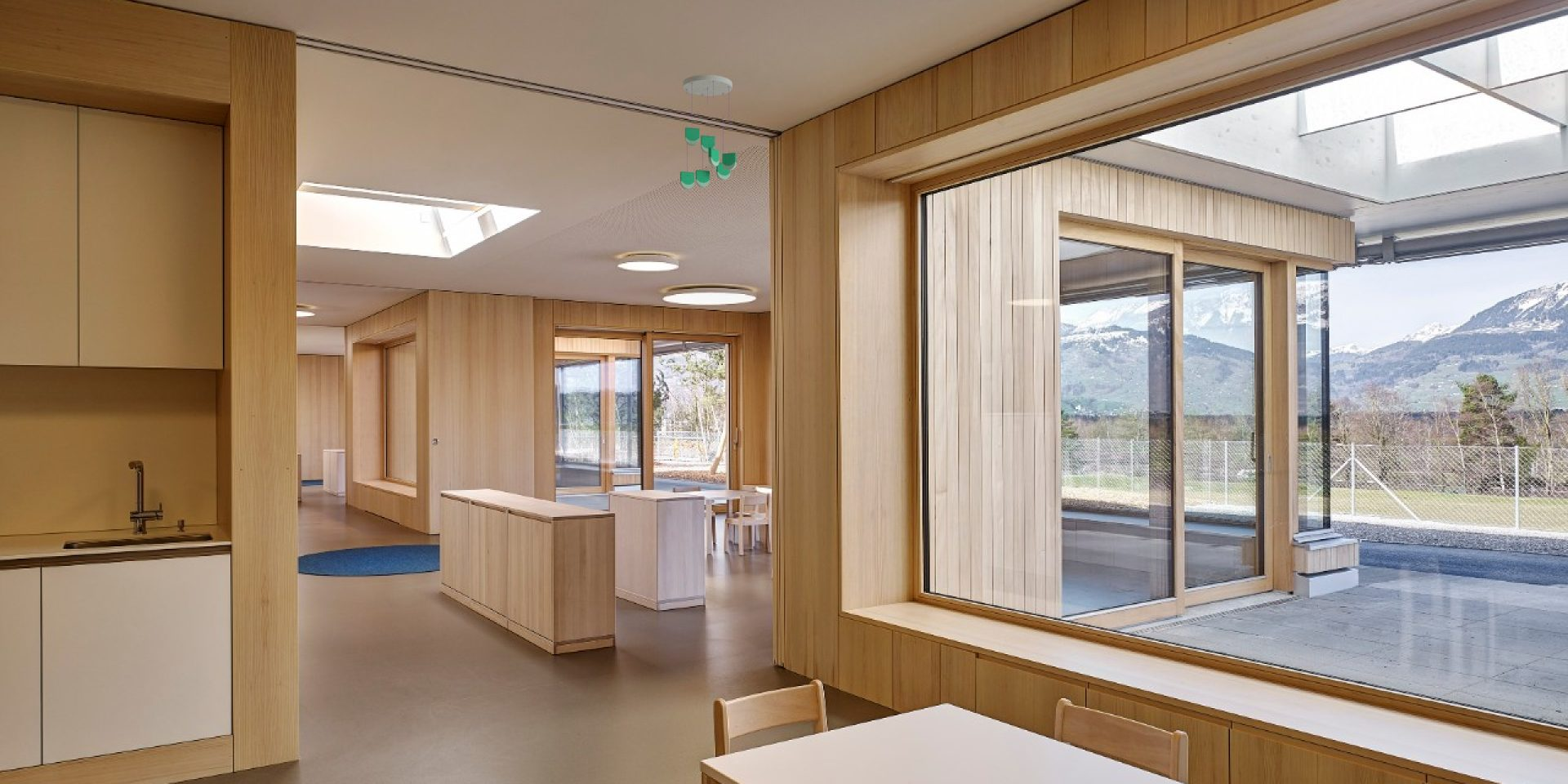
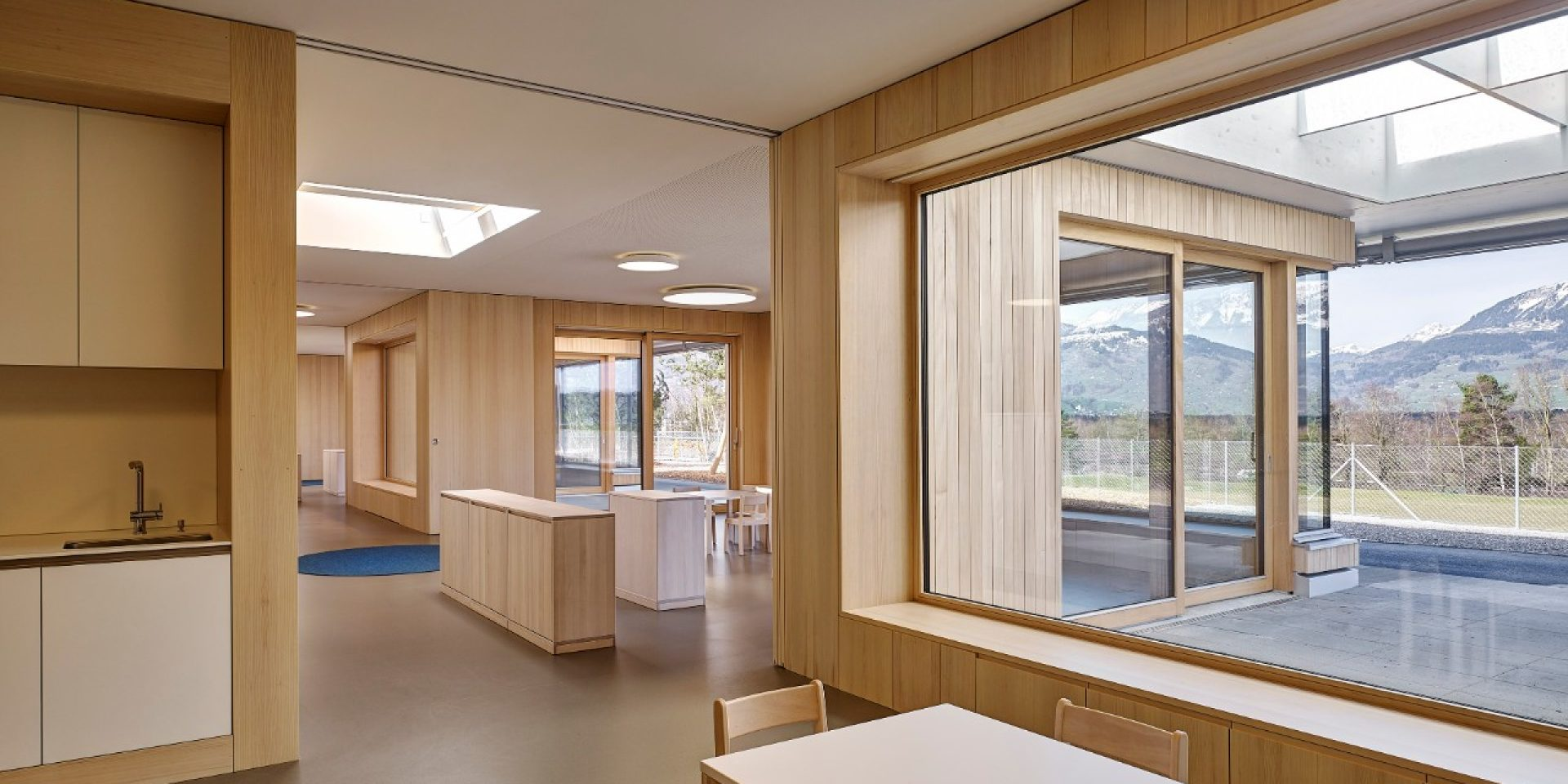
- ceiling mobile (707, 136)
